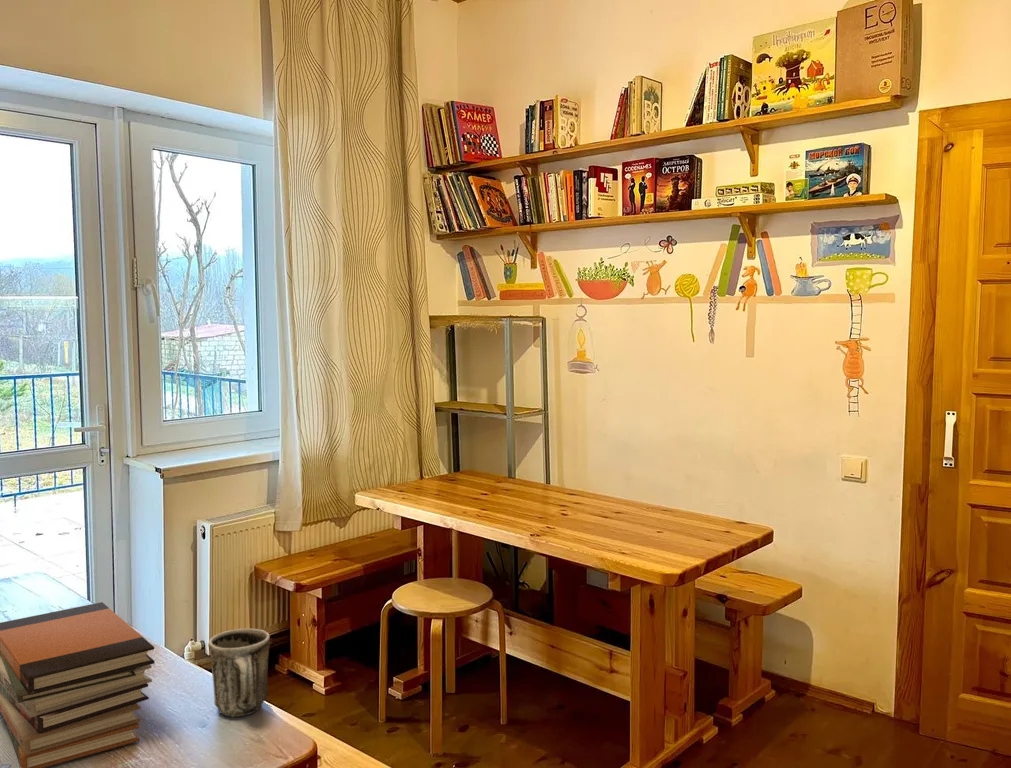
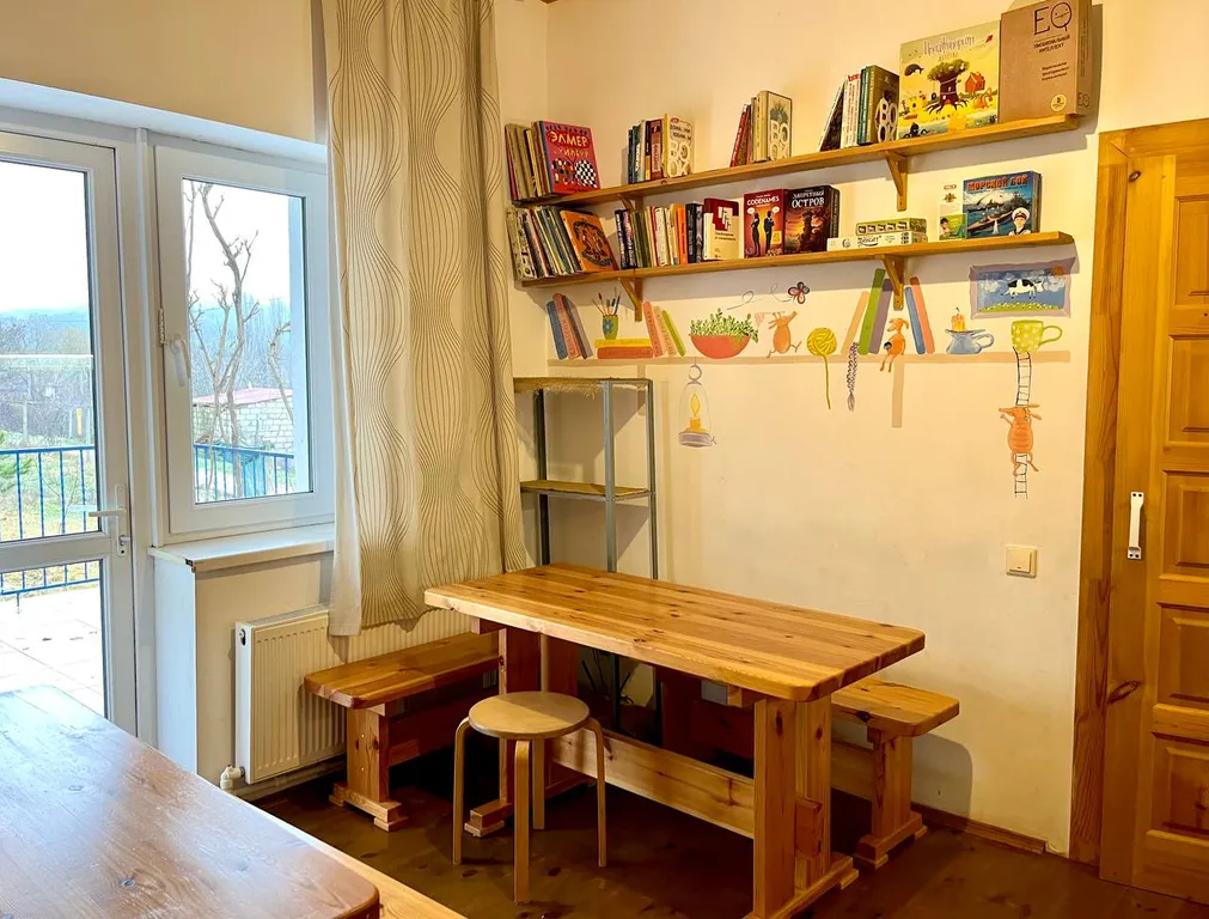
- book stack (67, 678)
- mug (243, 676)
